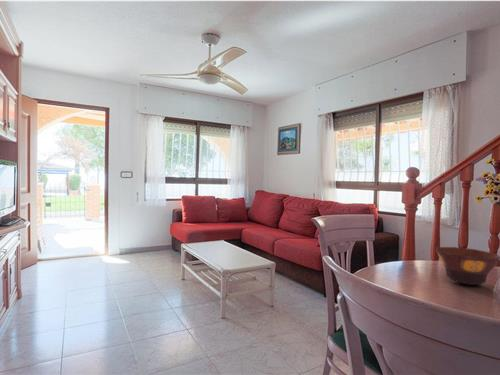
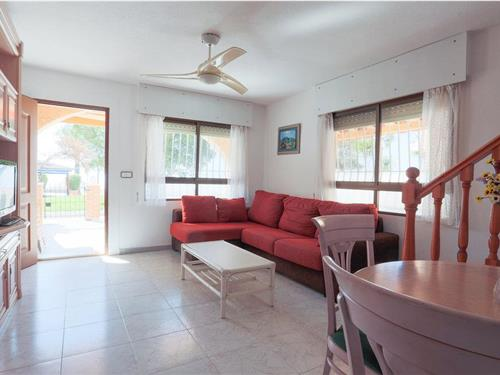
- bowl (466, 267)
